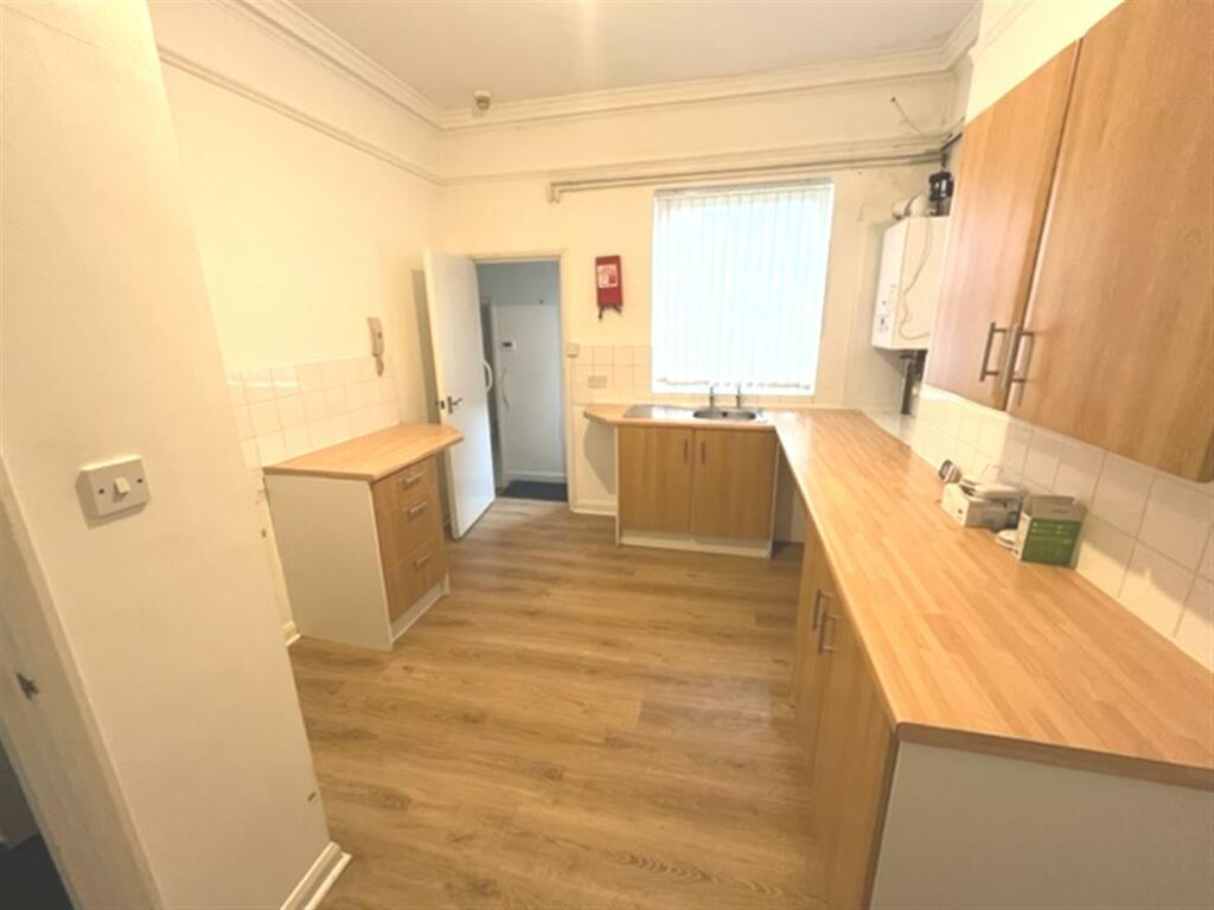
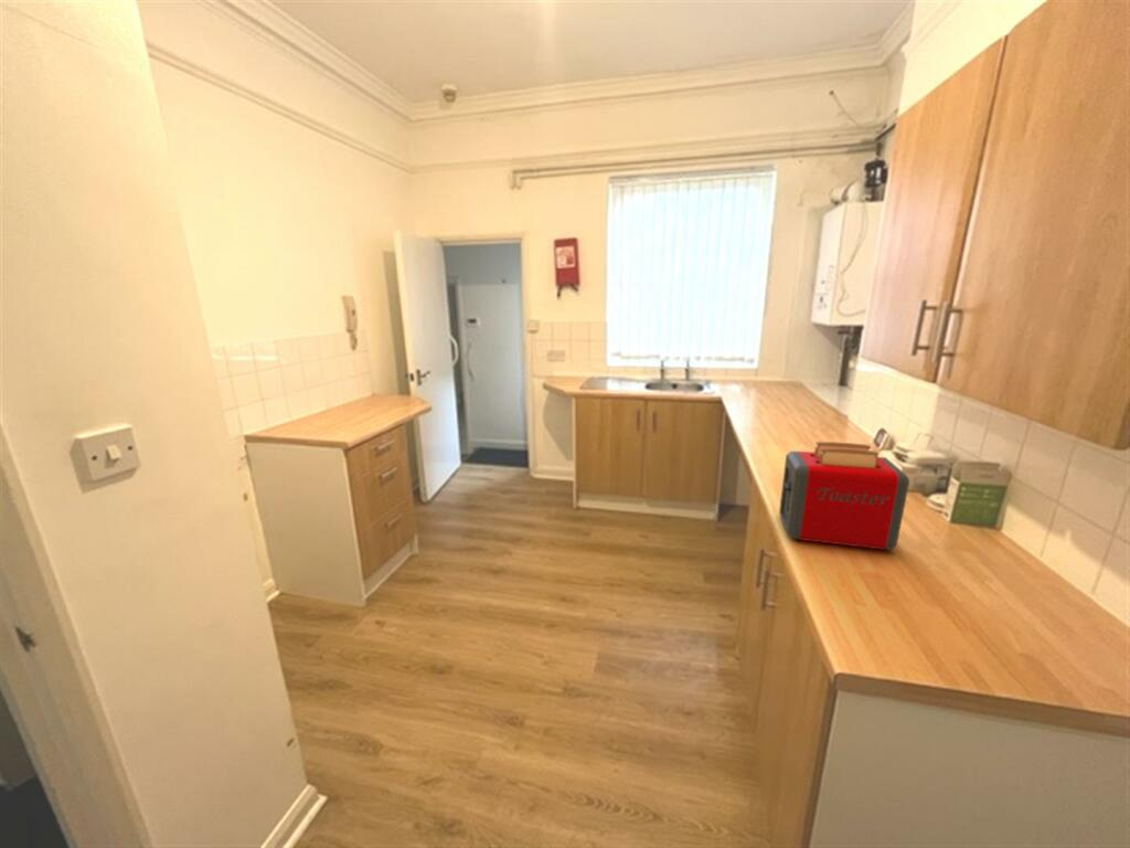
+ toaster (838, 490)
